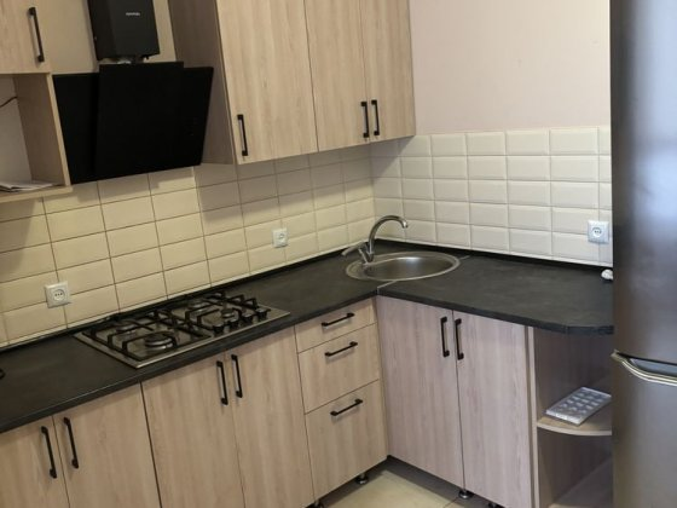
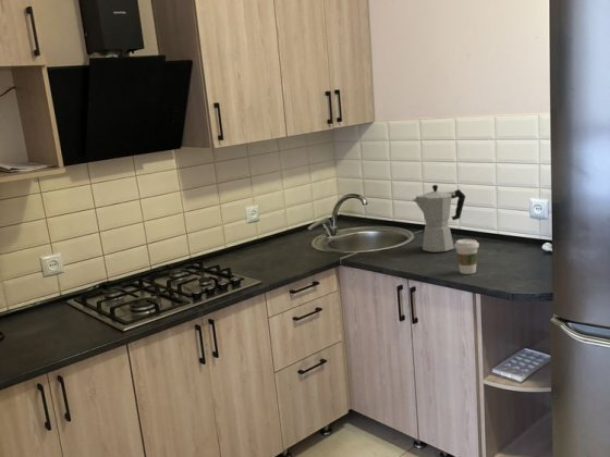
+ coffee cup (466, 256)
+ moka pot (439, 215)
